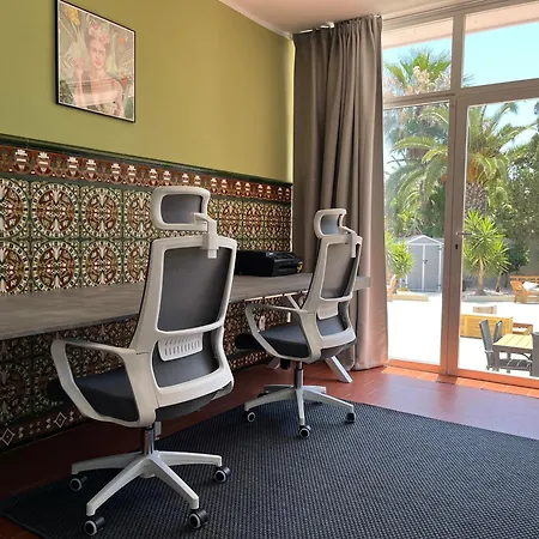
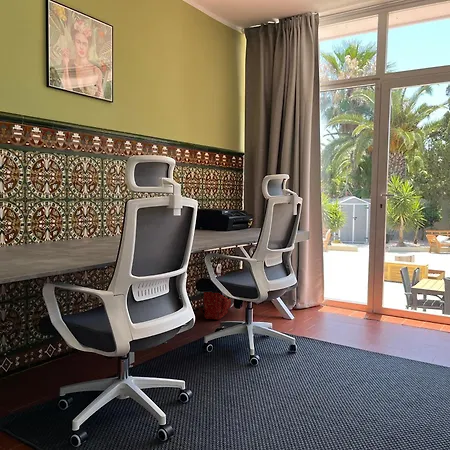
+ backpack (213, 294)
